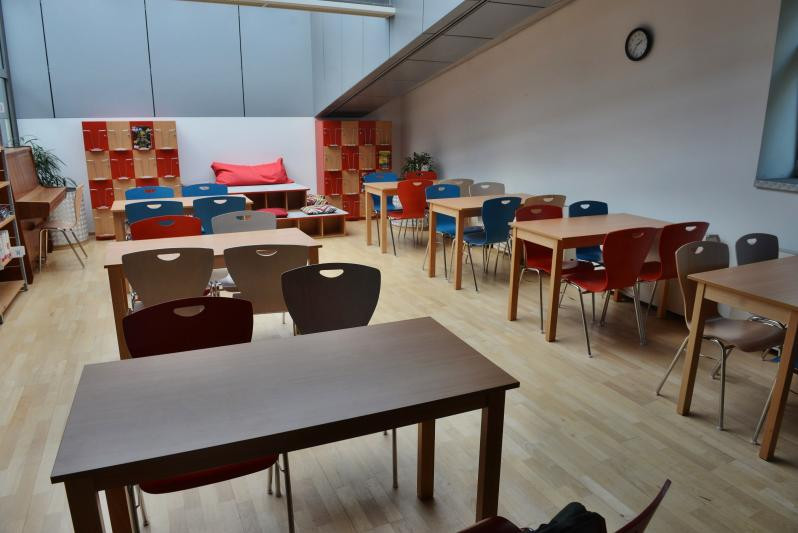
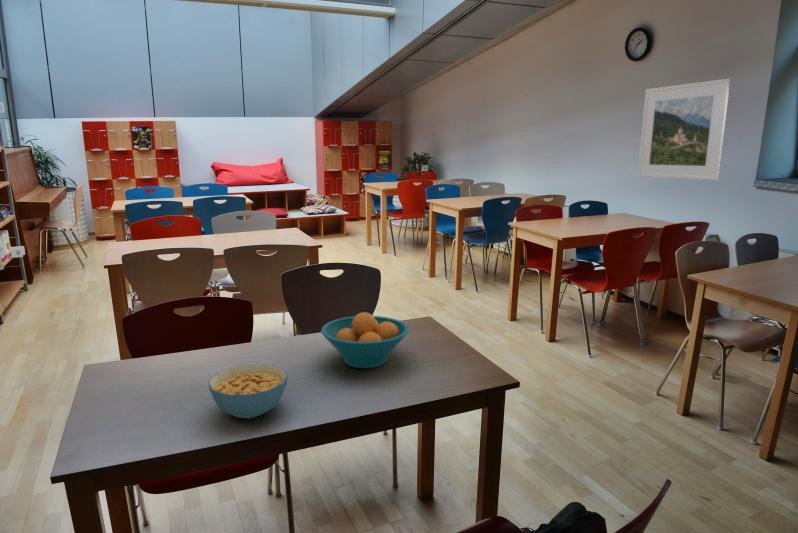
+ cereal bowl (249, 395)
+ fruit bowl (365, 337)
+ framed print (679, 132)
